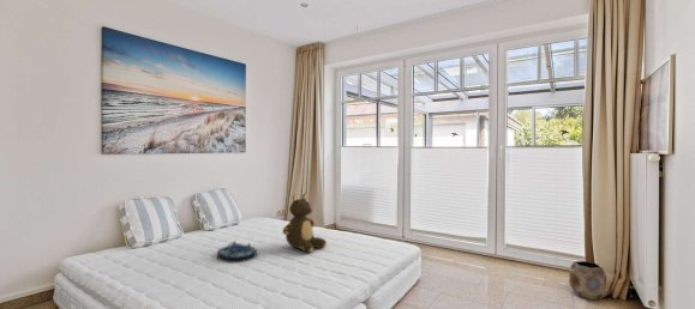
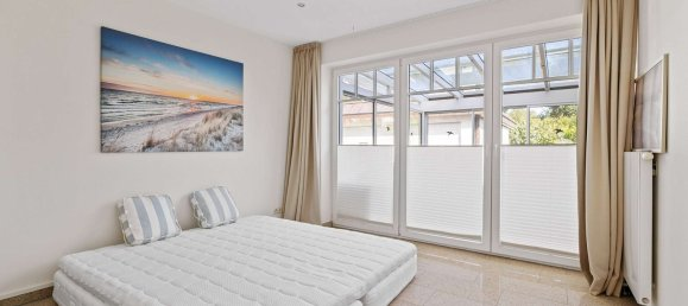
- planter (587, 279)
- serving tray (236, 250)
- teddy bear (305, 222)
